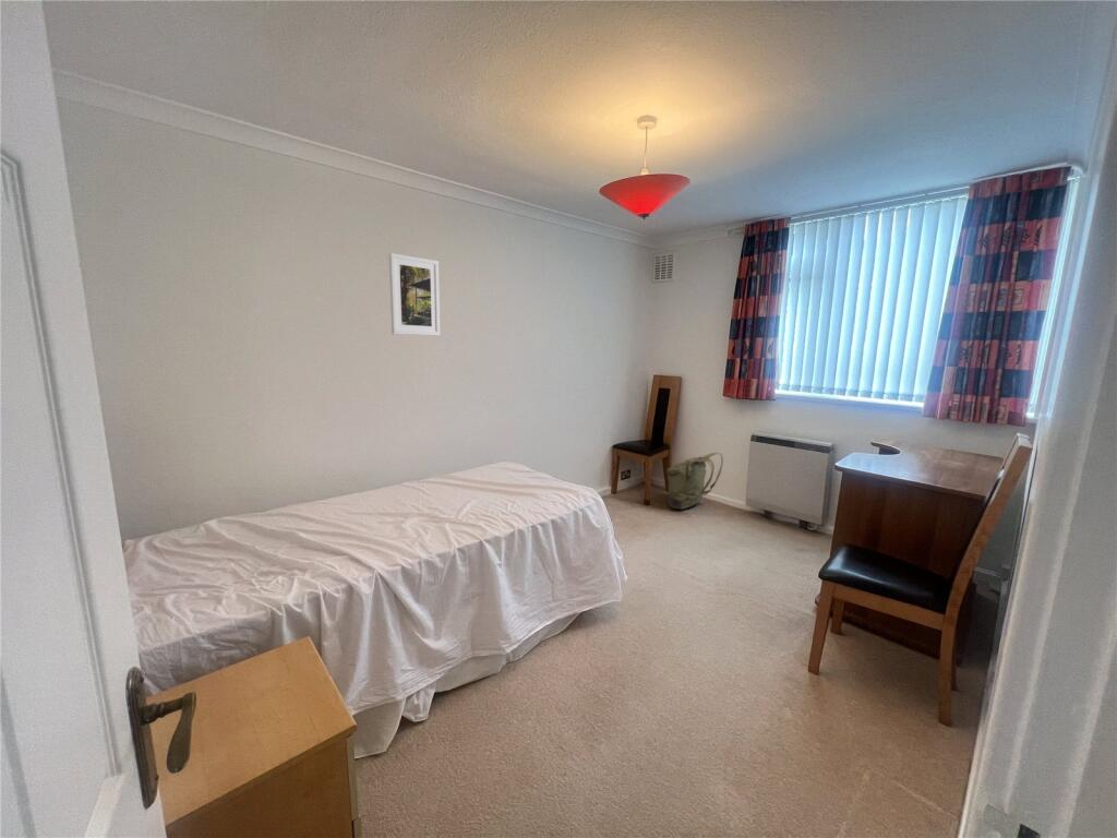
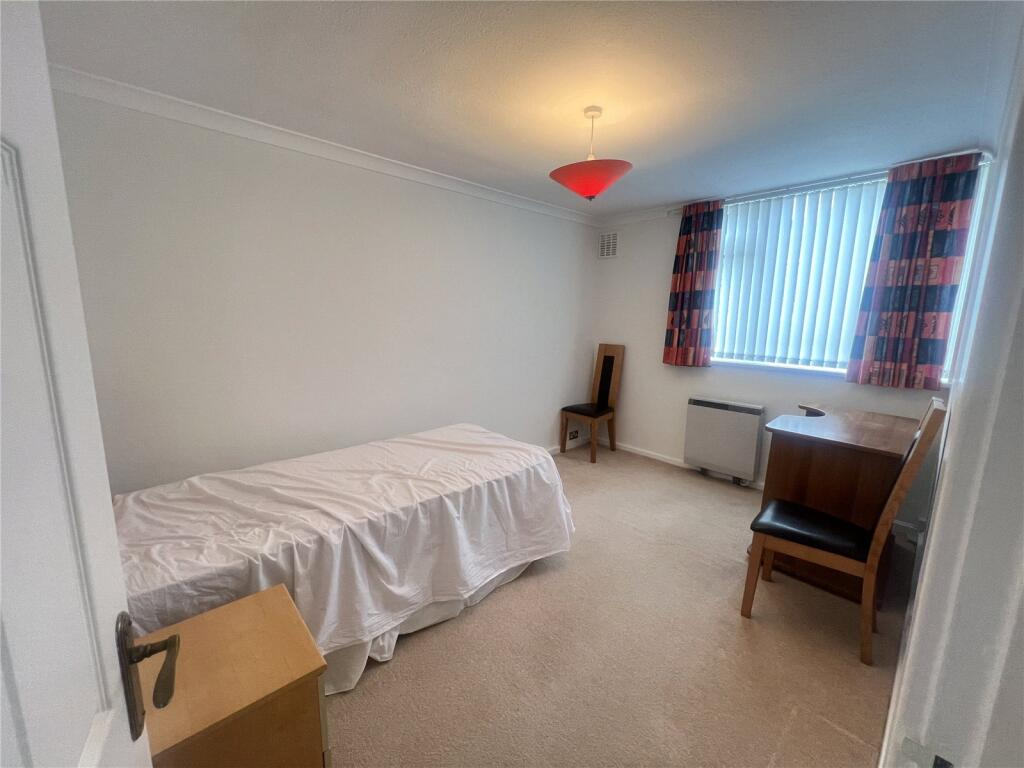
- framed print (416, 296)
- backpack (694, 479)
